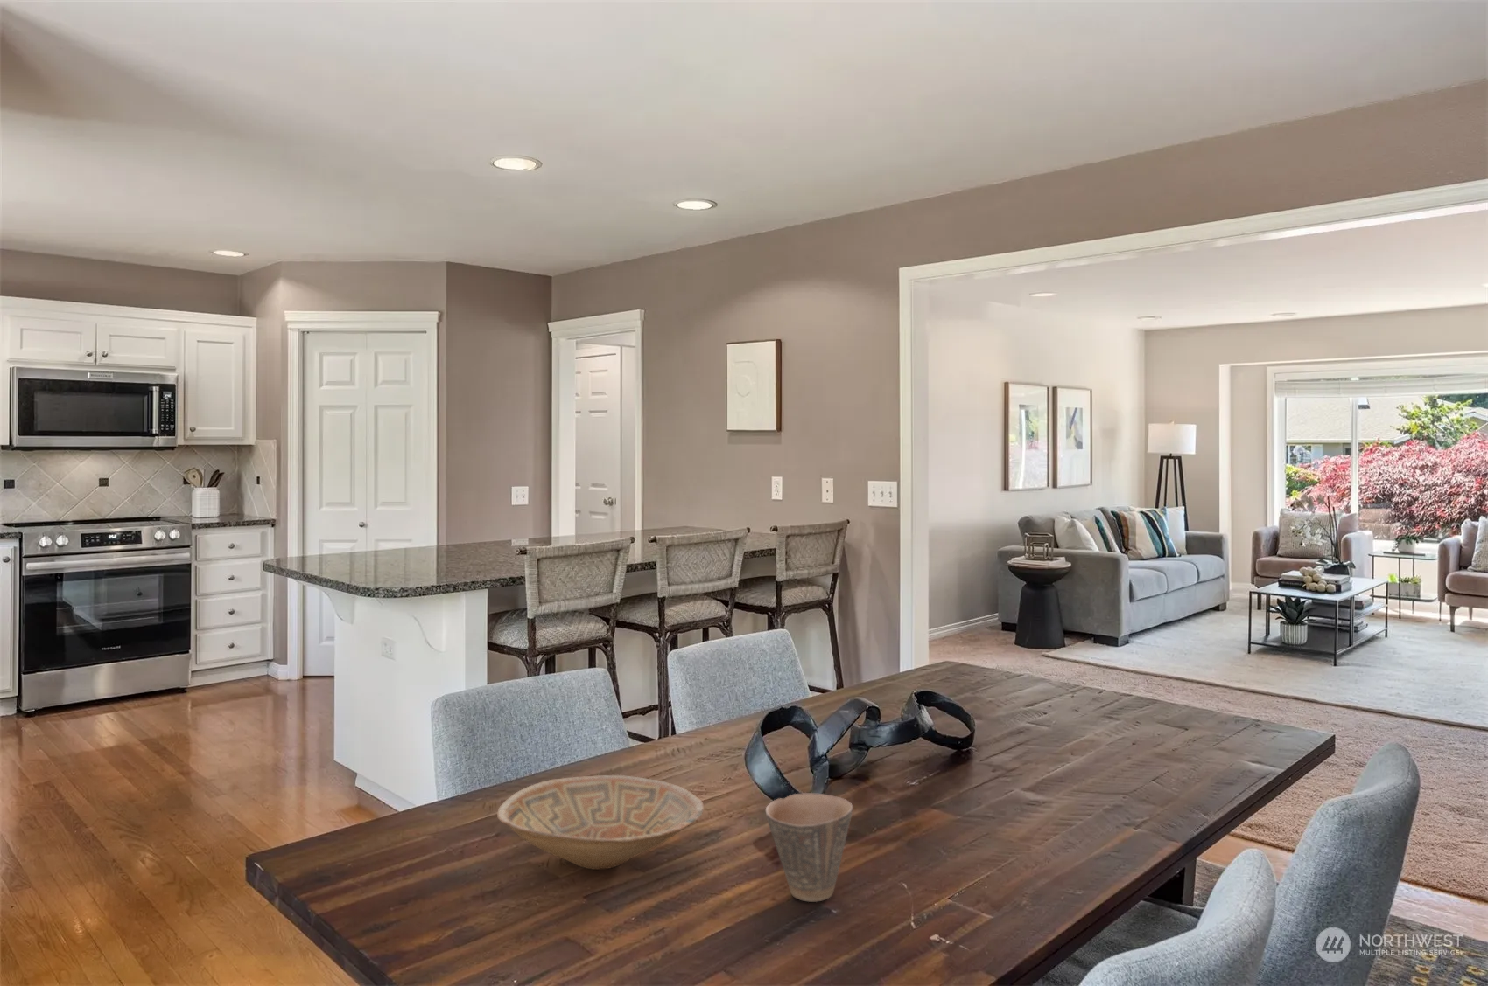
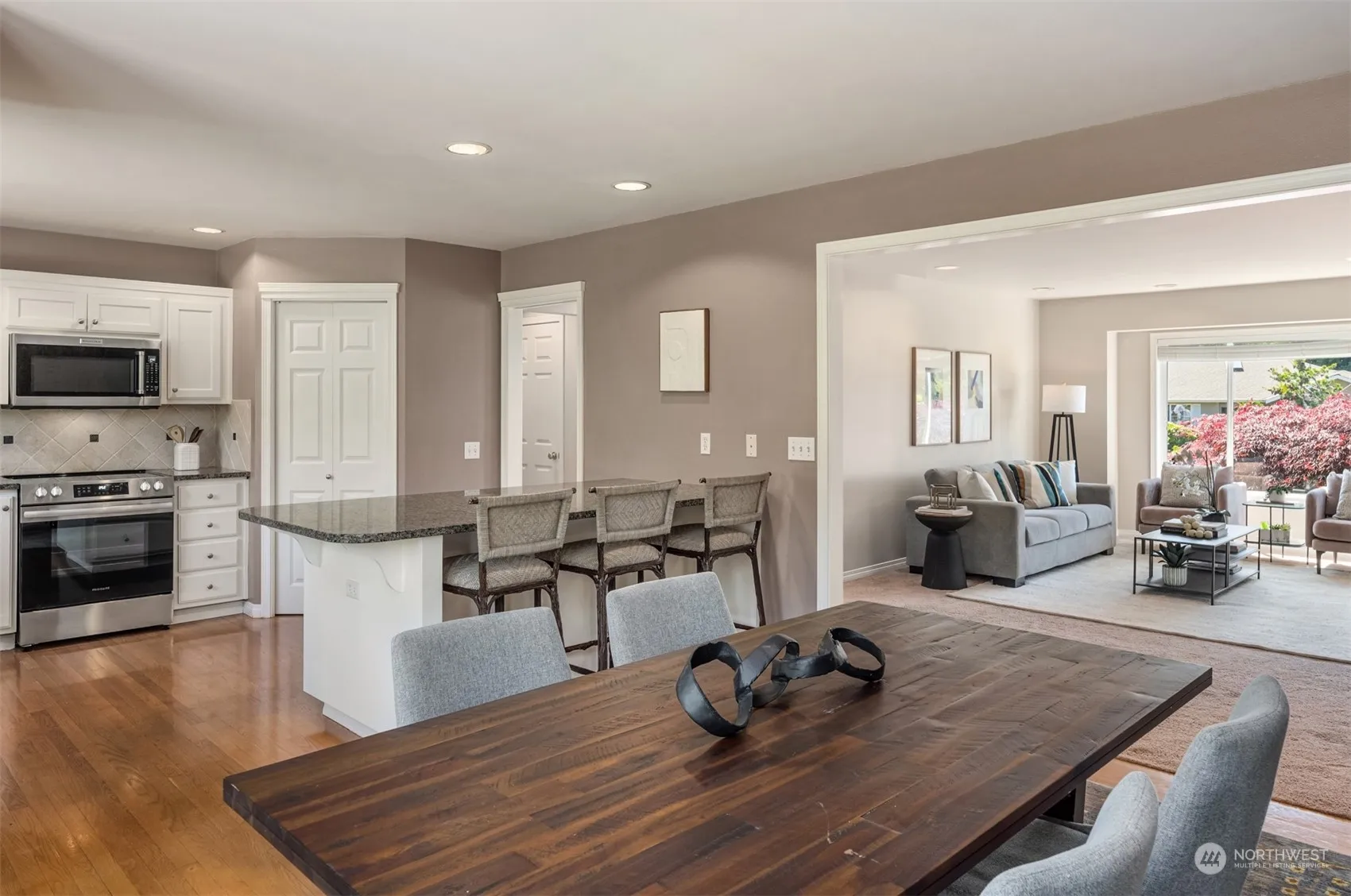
- bowl (601, 831)
- cup (808, 850)
